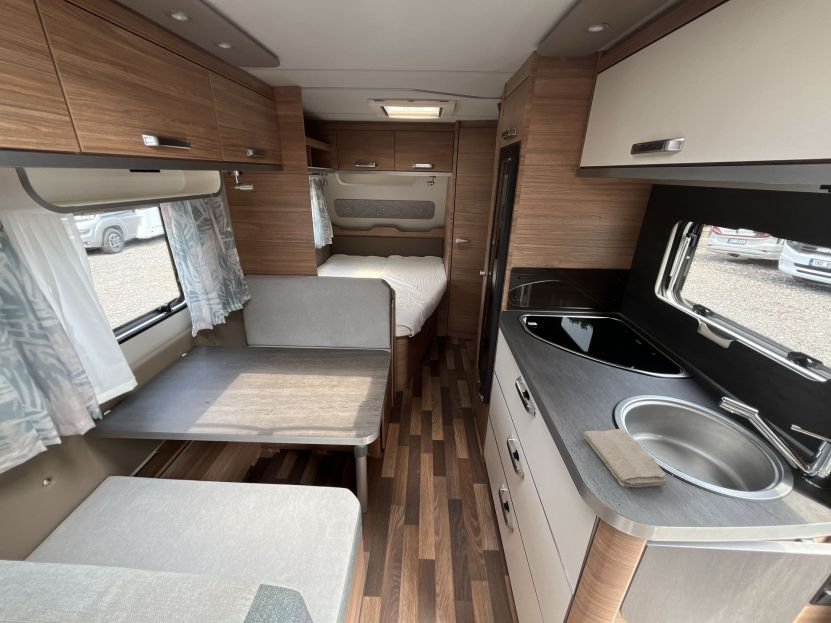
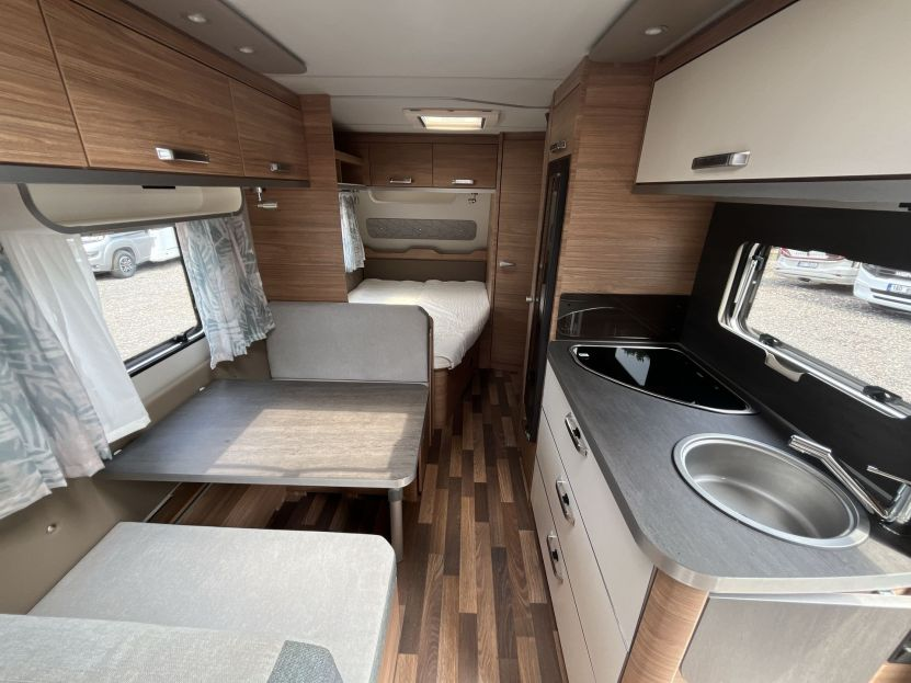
- washcloth (622, 454)
